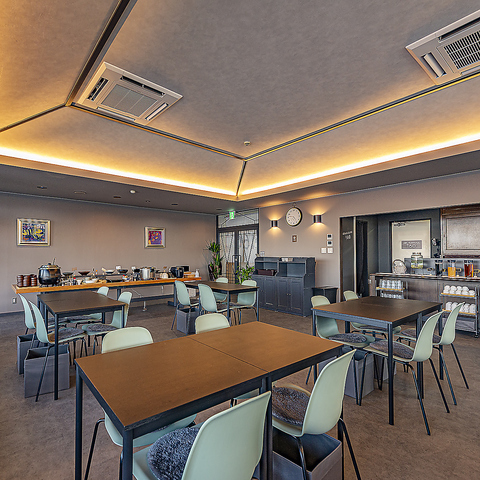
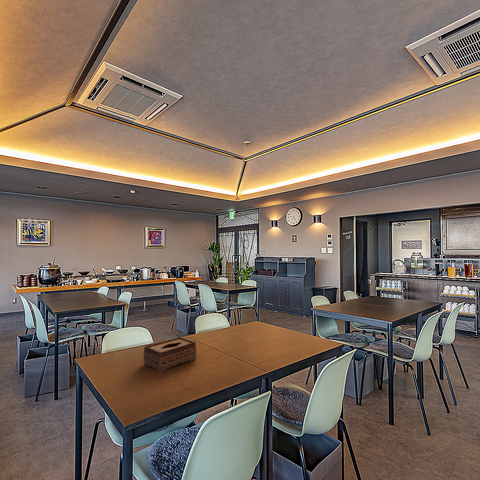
+ tissue box (170, 353)
